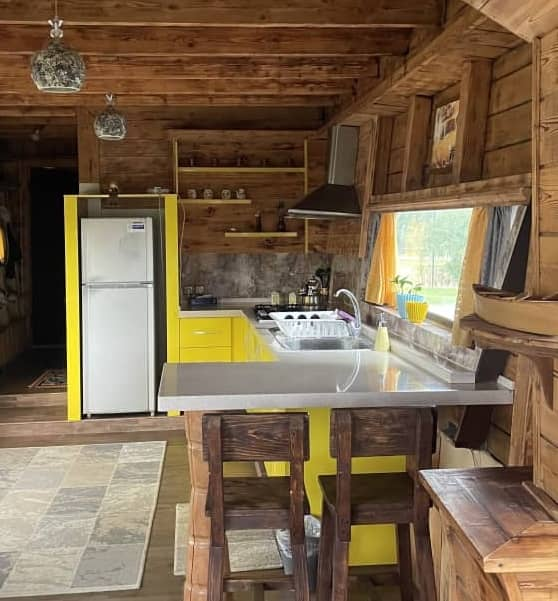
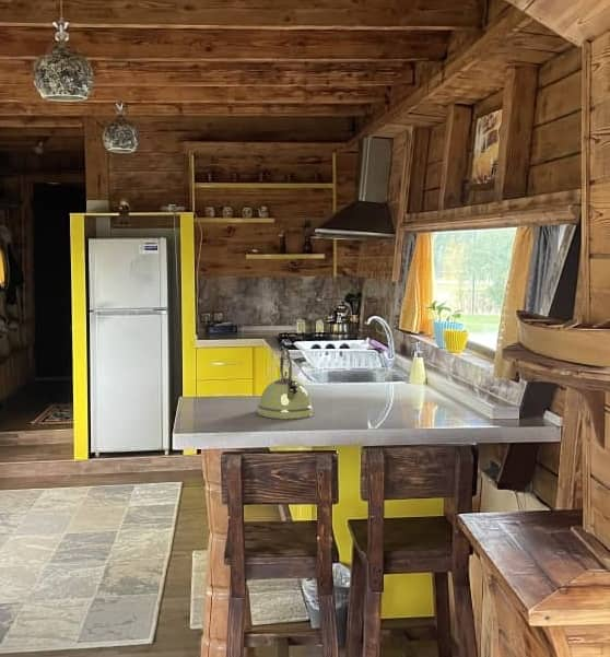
+ kettle (286, 382)
